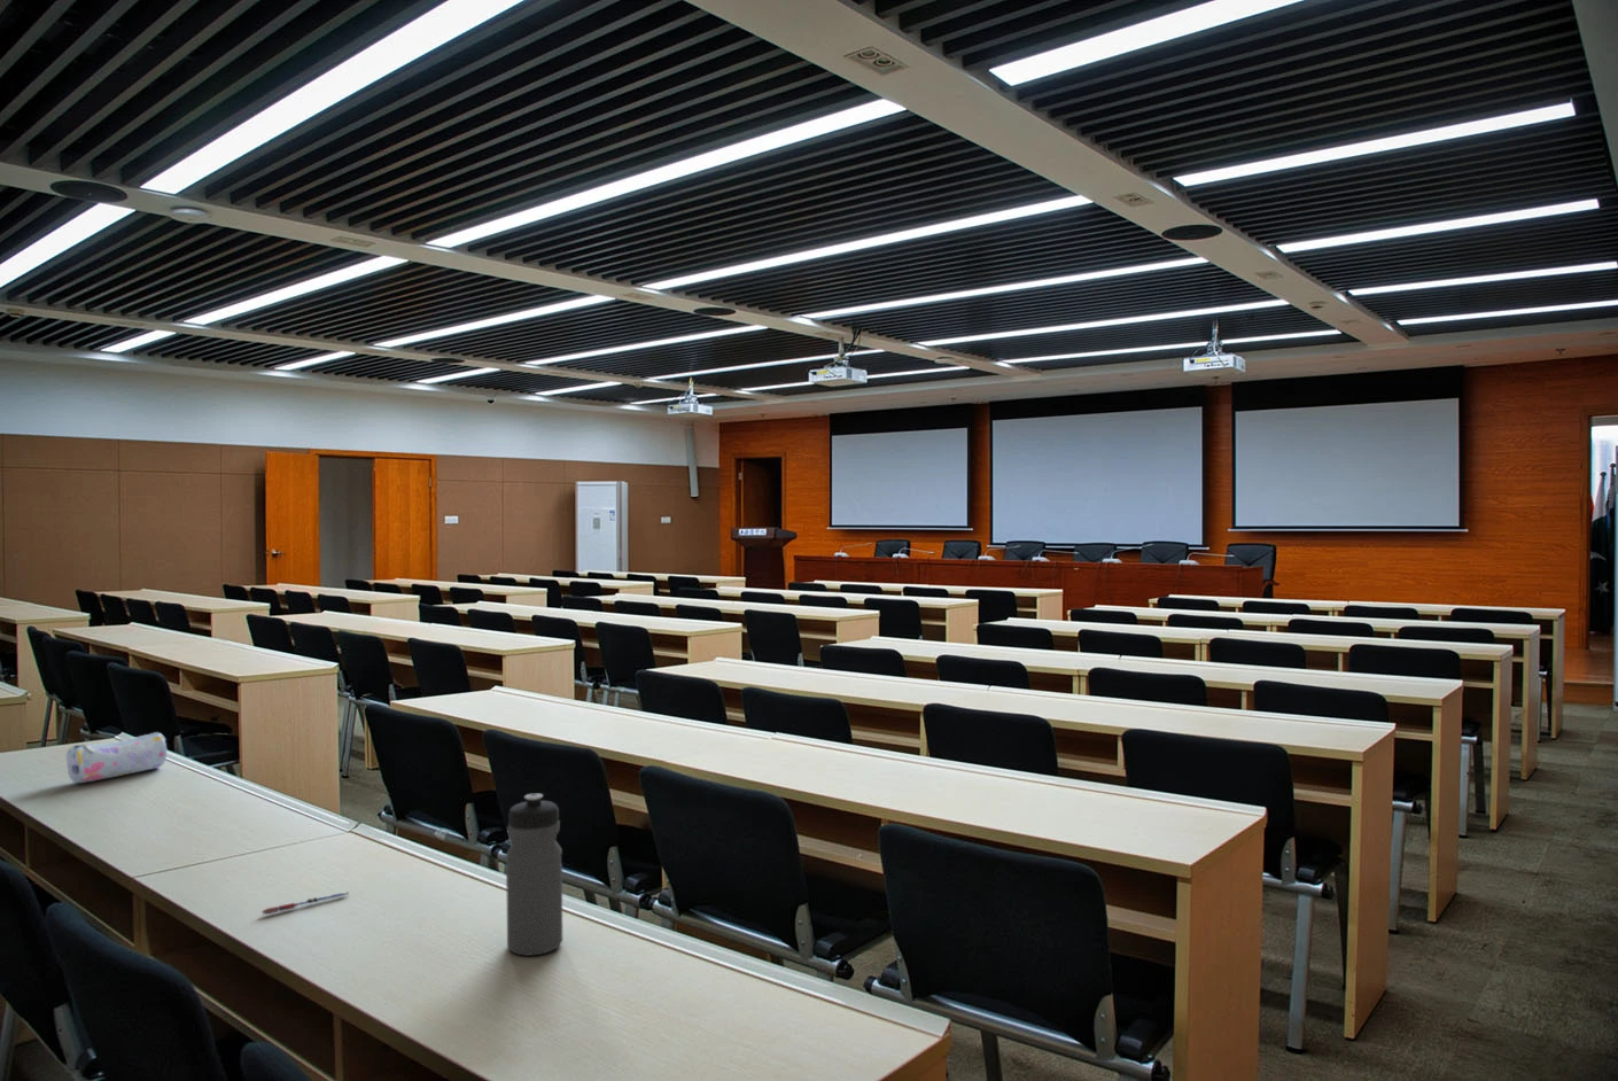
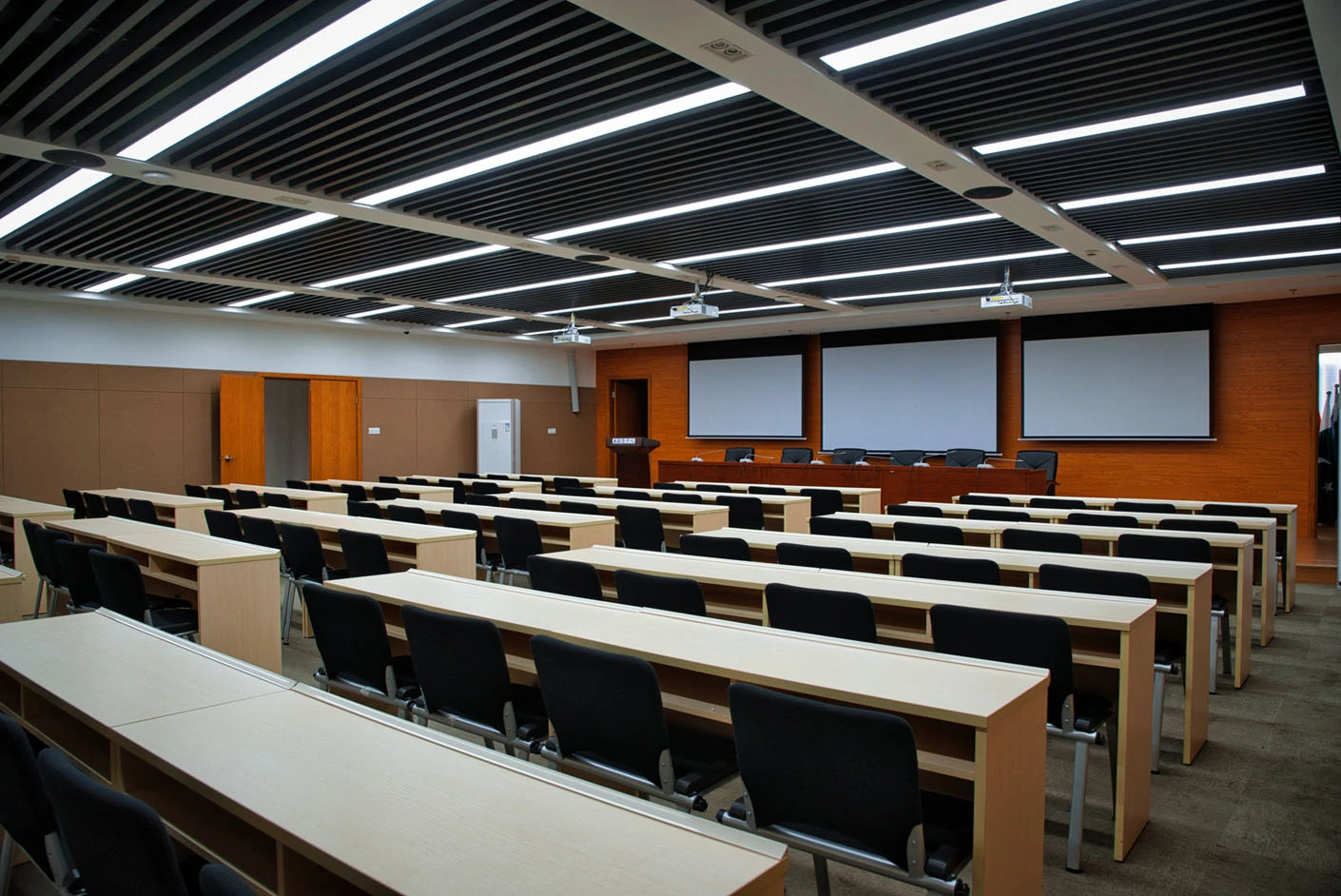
- pen (306, 901)
- water bottle (533, 870)
- pencil case (117, 756)
